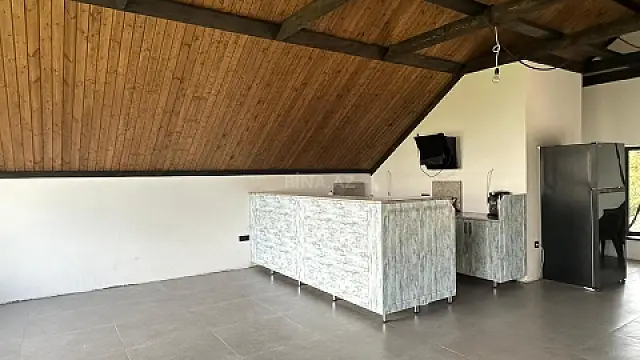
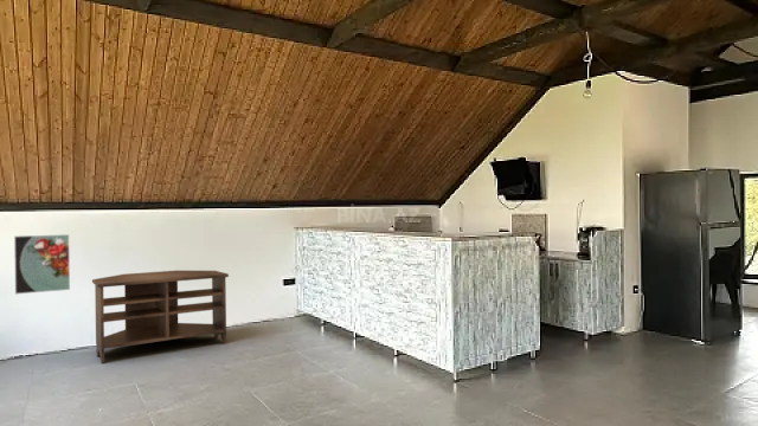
+ tv stand (159, 310)
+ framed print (43, 263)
